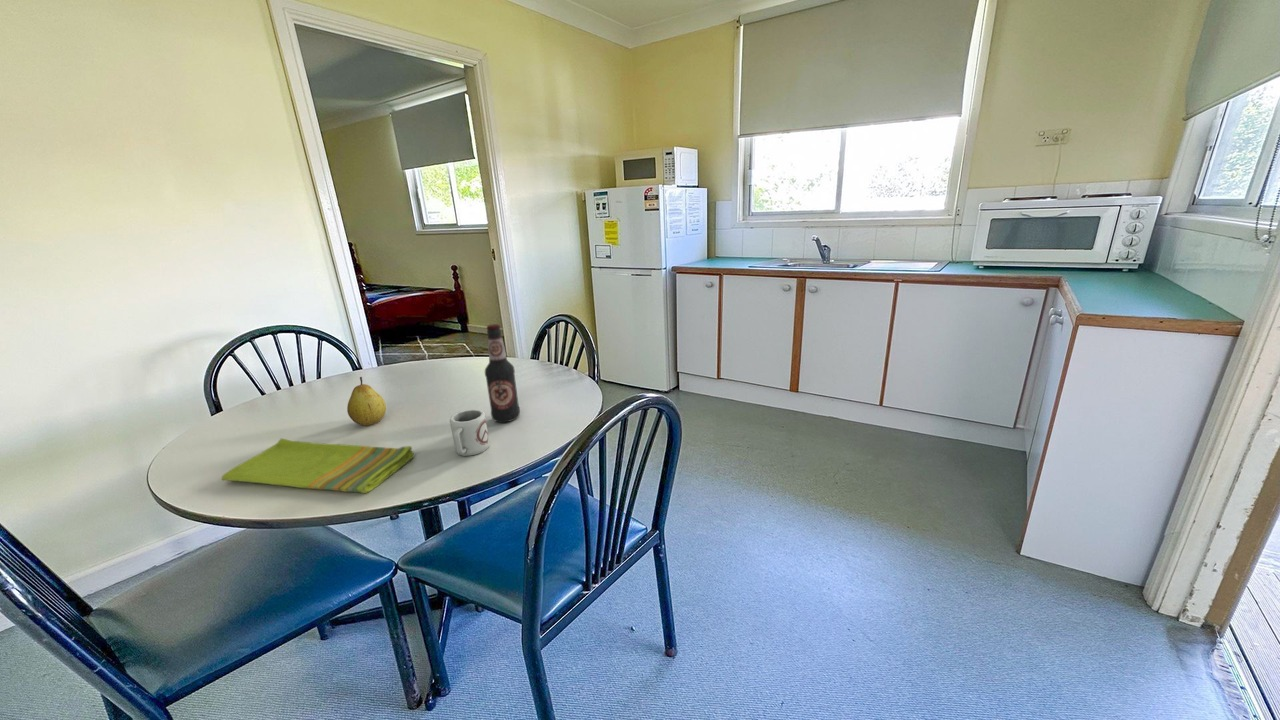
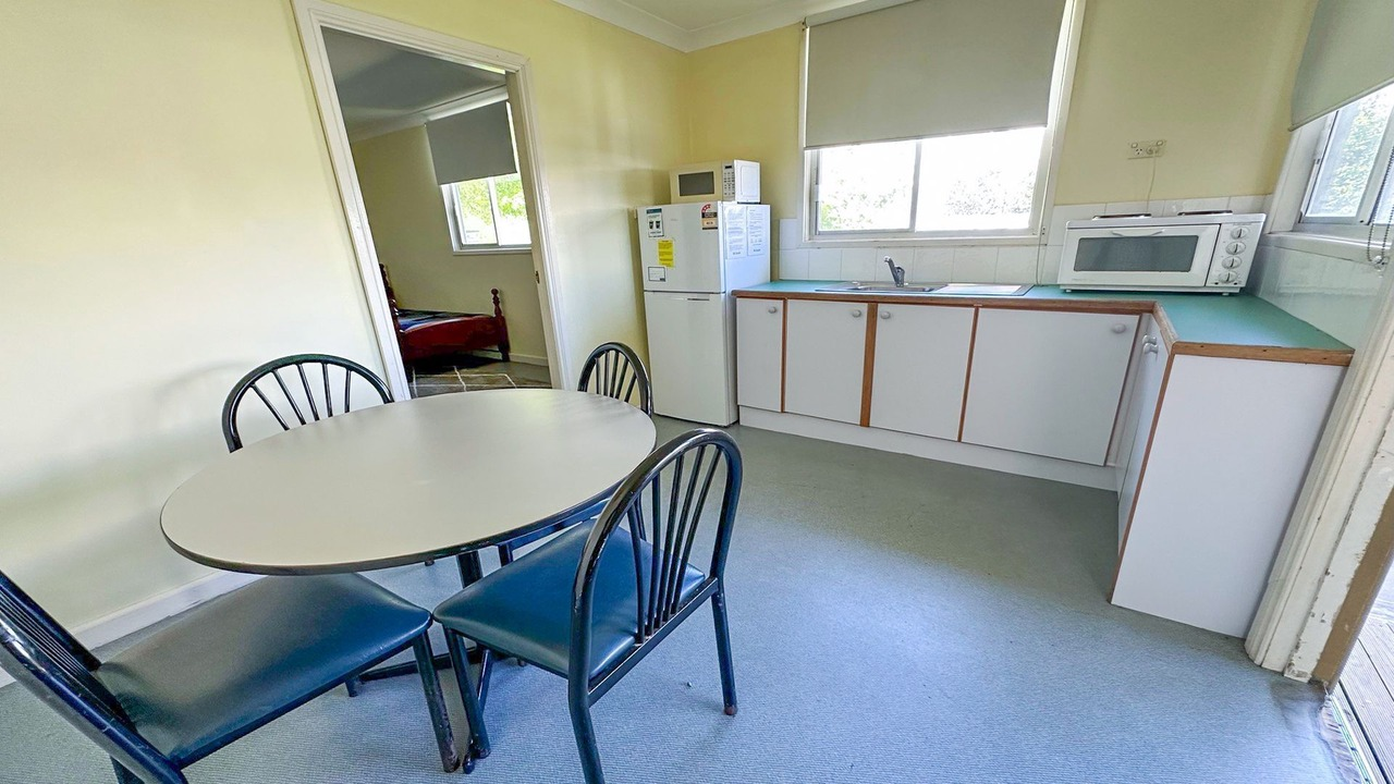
- fruit (365, 401)
- cup (467, 434)
- bottle (500, 373)
- dish towel (320, 463)
